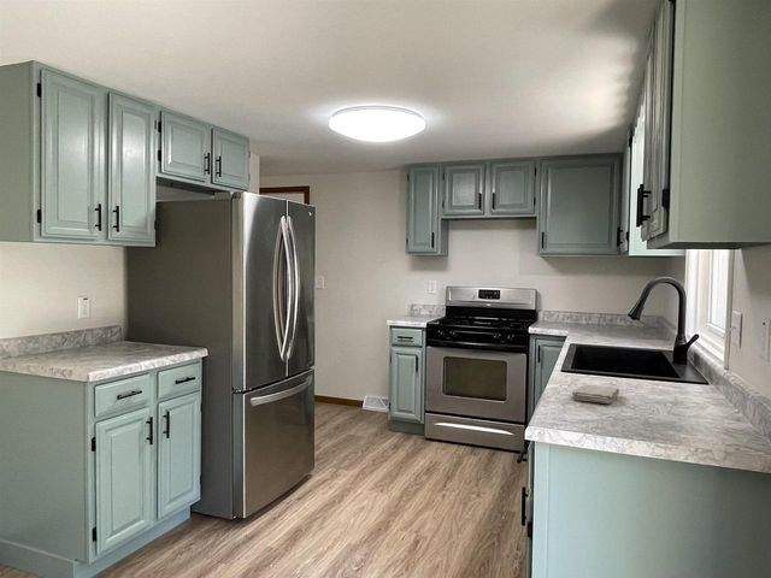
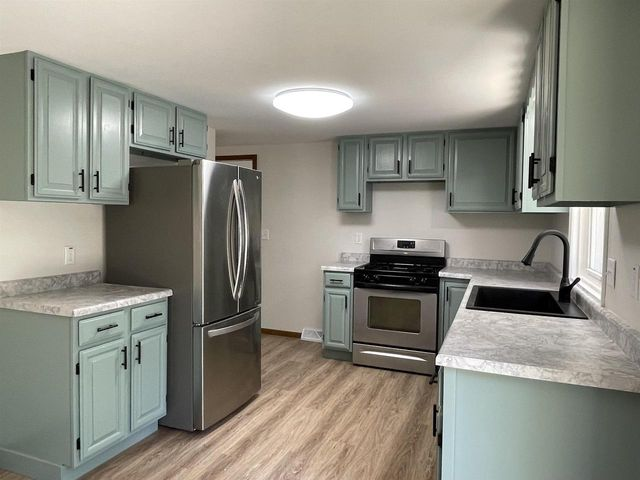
- washcloth (595, 393)
